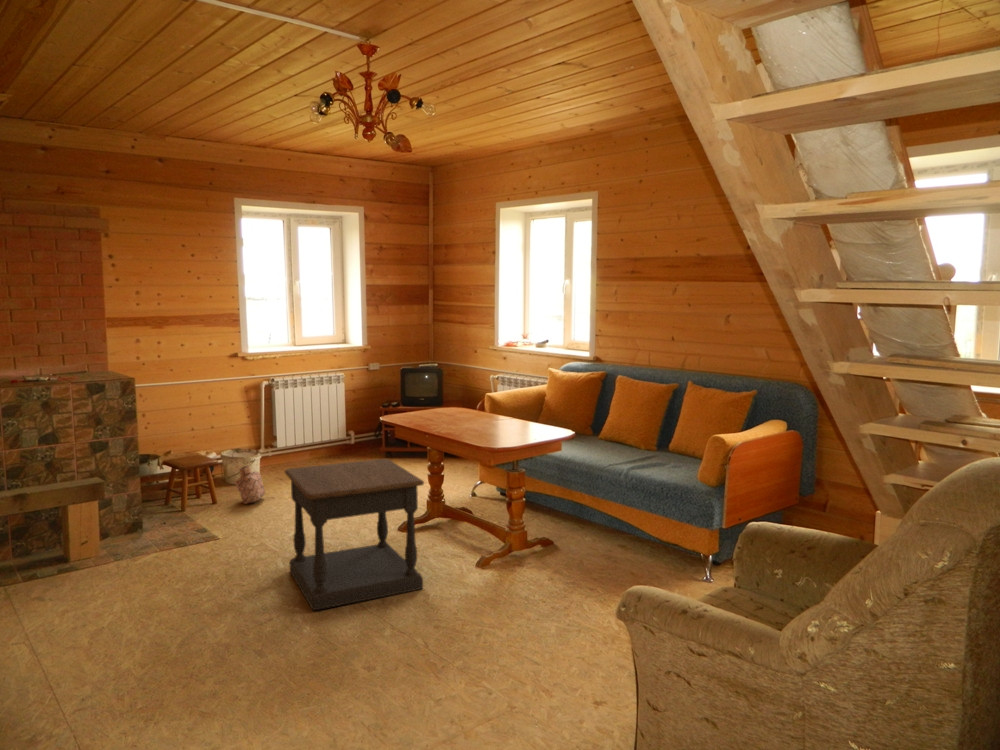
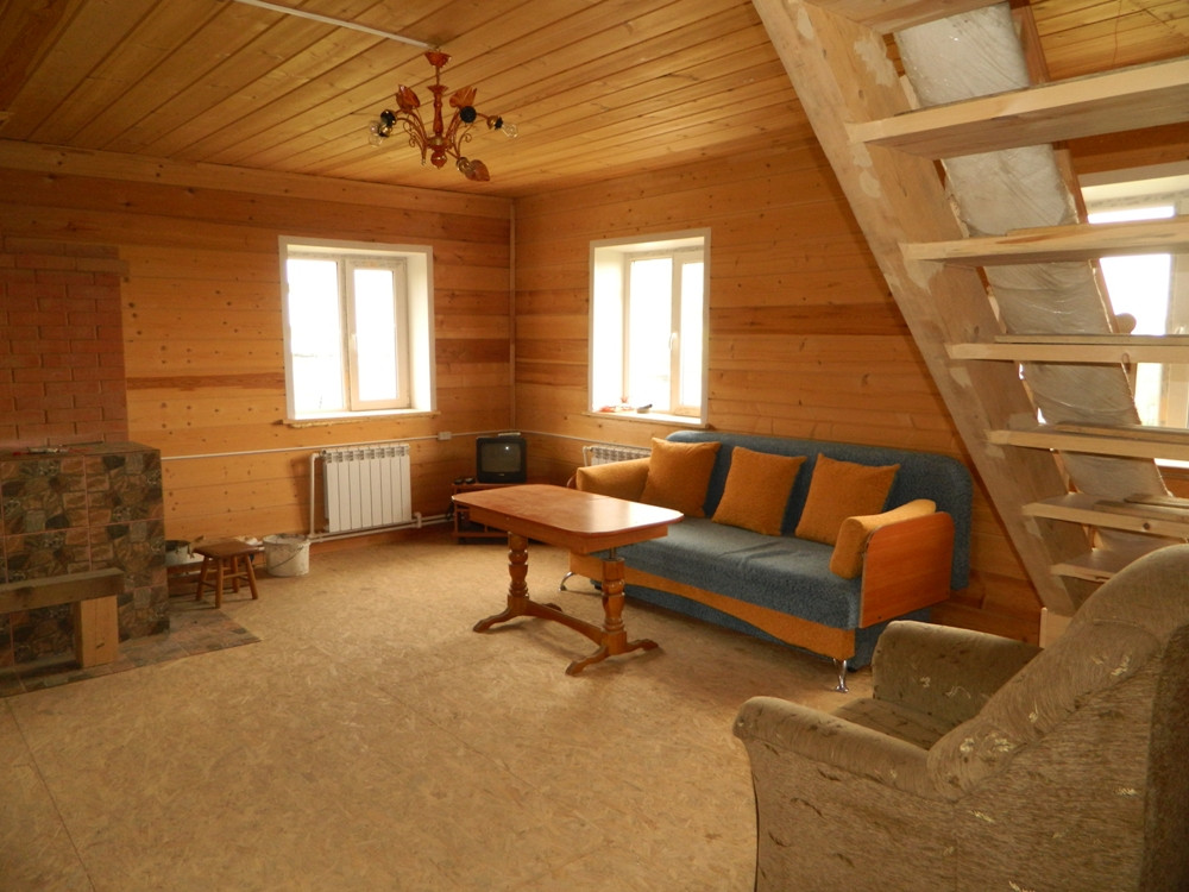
- basket (250, 483)
- side table (352, 516)
